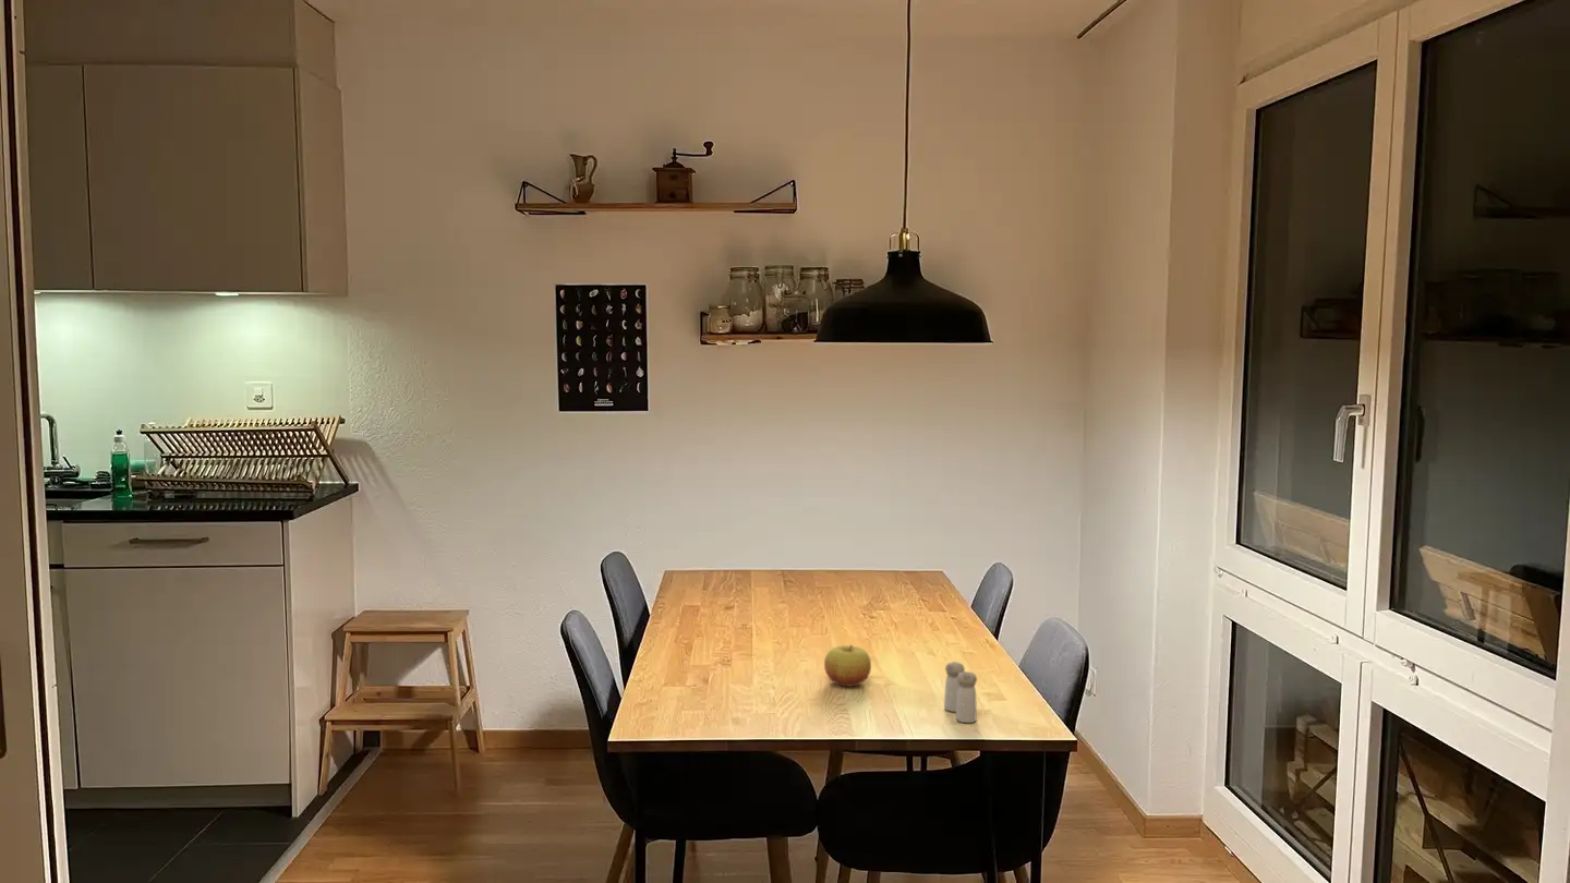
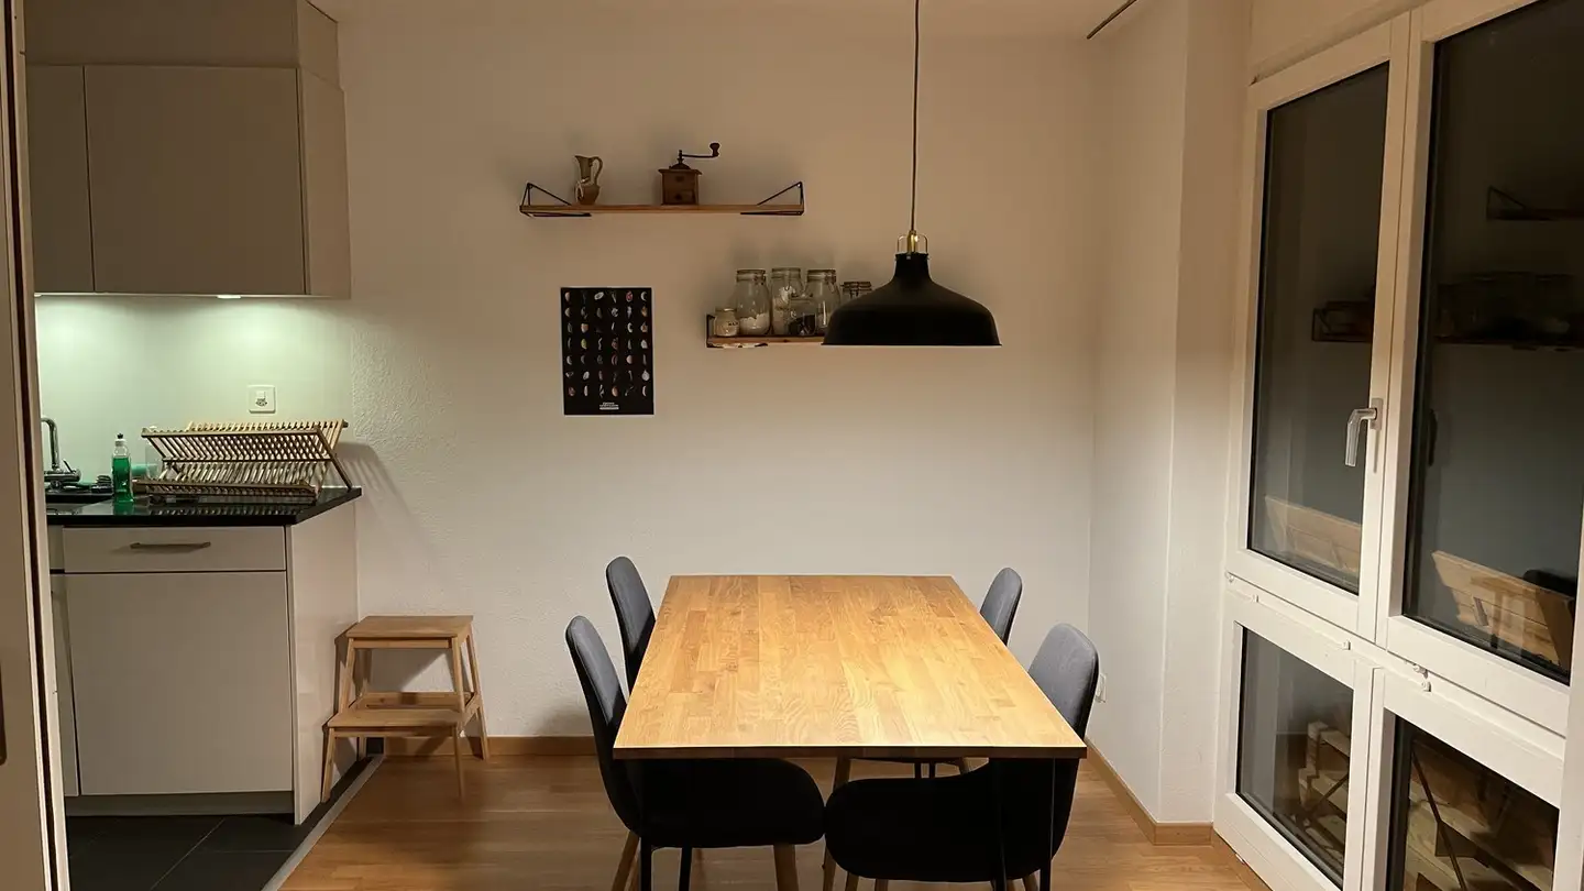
- apple (847, 664)
- salt and pepper shaker (959, 690)
